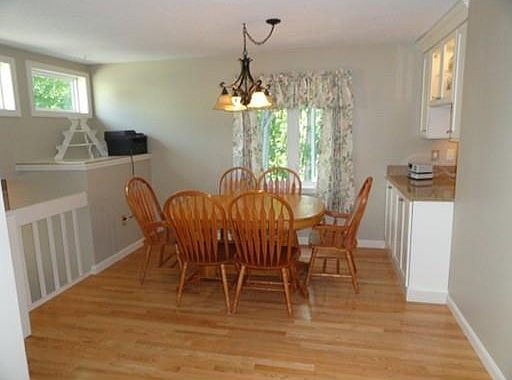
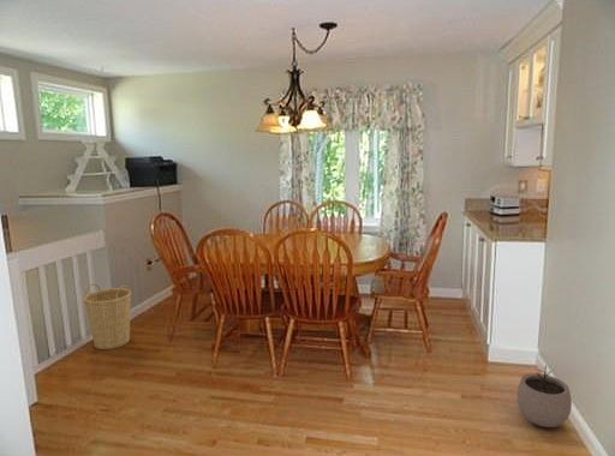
+ basket (109, 313)
+ plant pot (543, 394)
